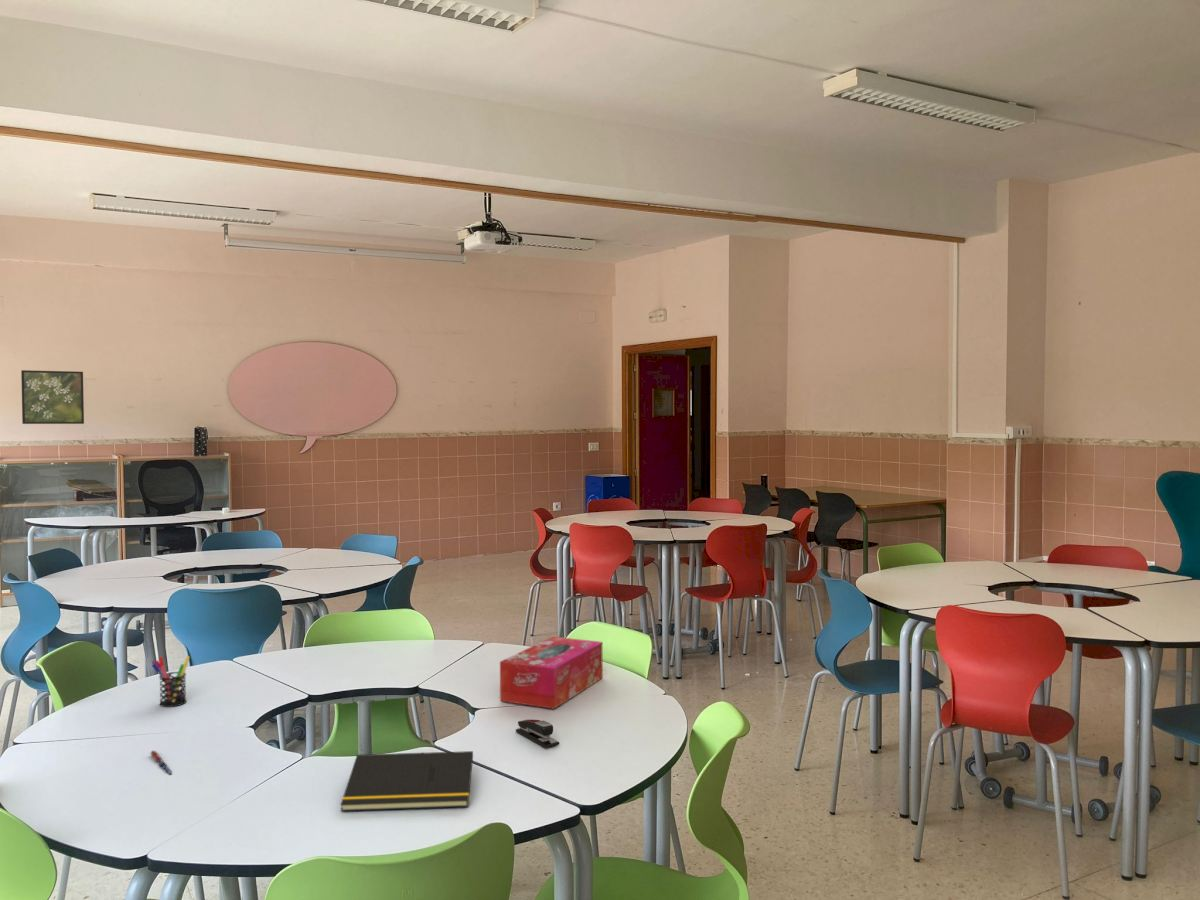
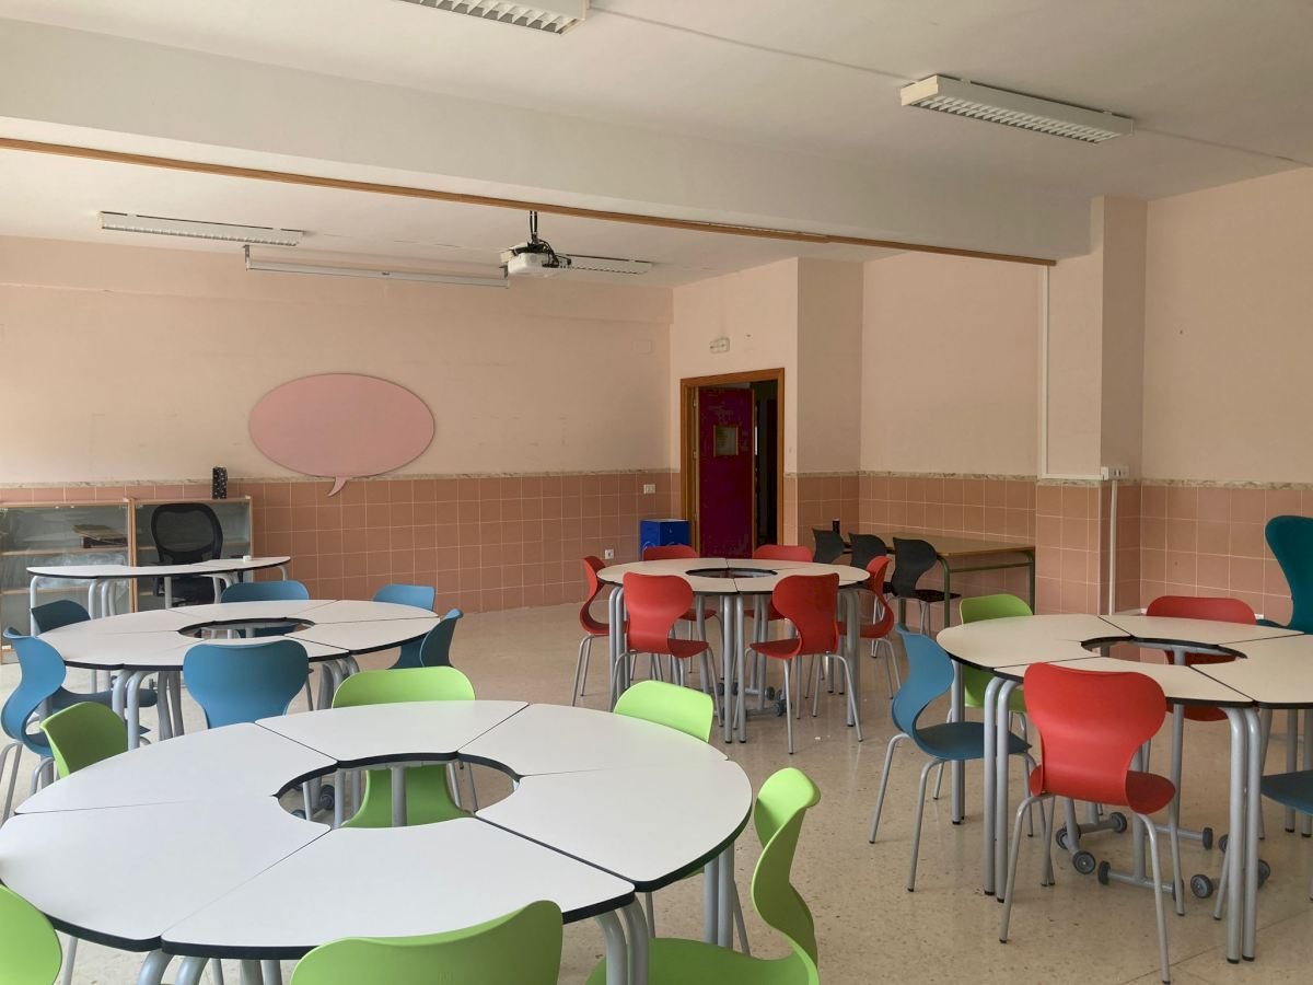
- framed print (53, 397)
- stapler (536, 729)
- notepad (410, 779)
- pen holder (173, 679)
- tissue box (553, 670)
- pen (161, 762)
